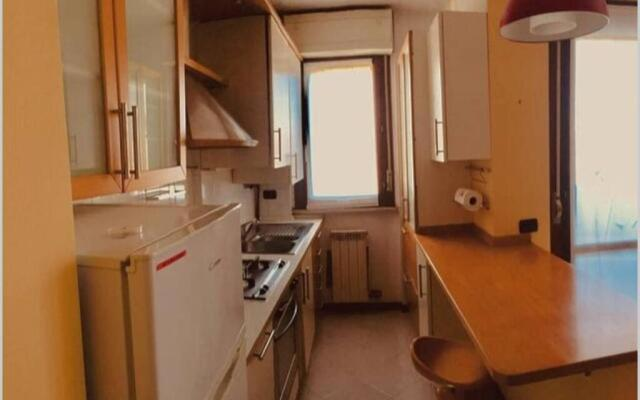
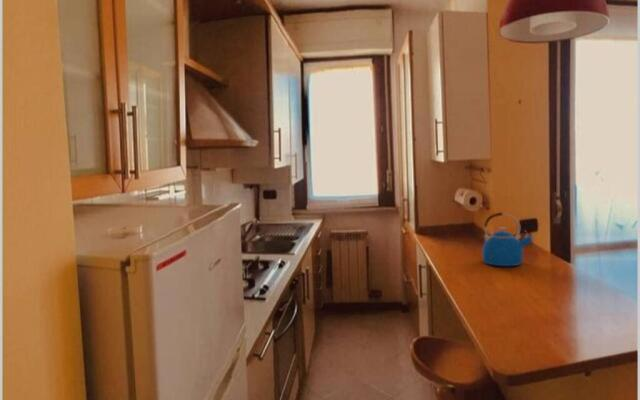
+ kettle (507, 237)
